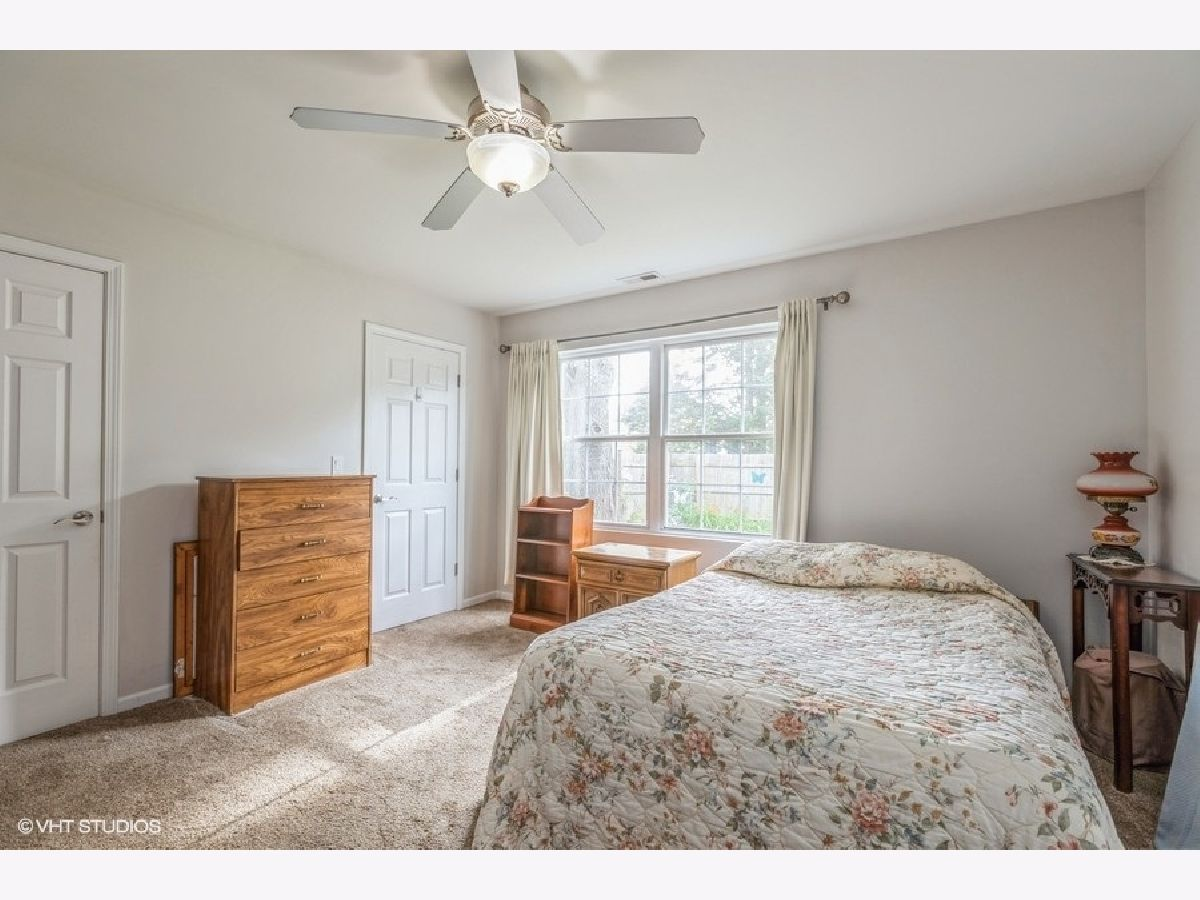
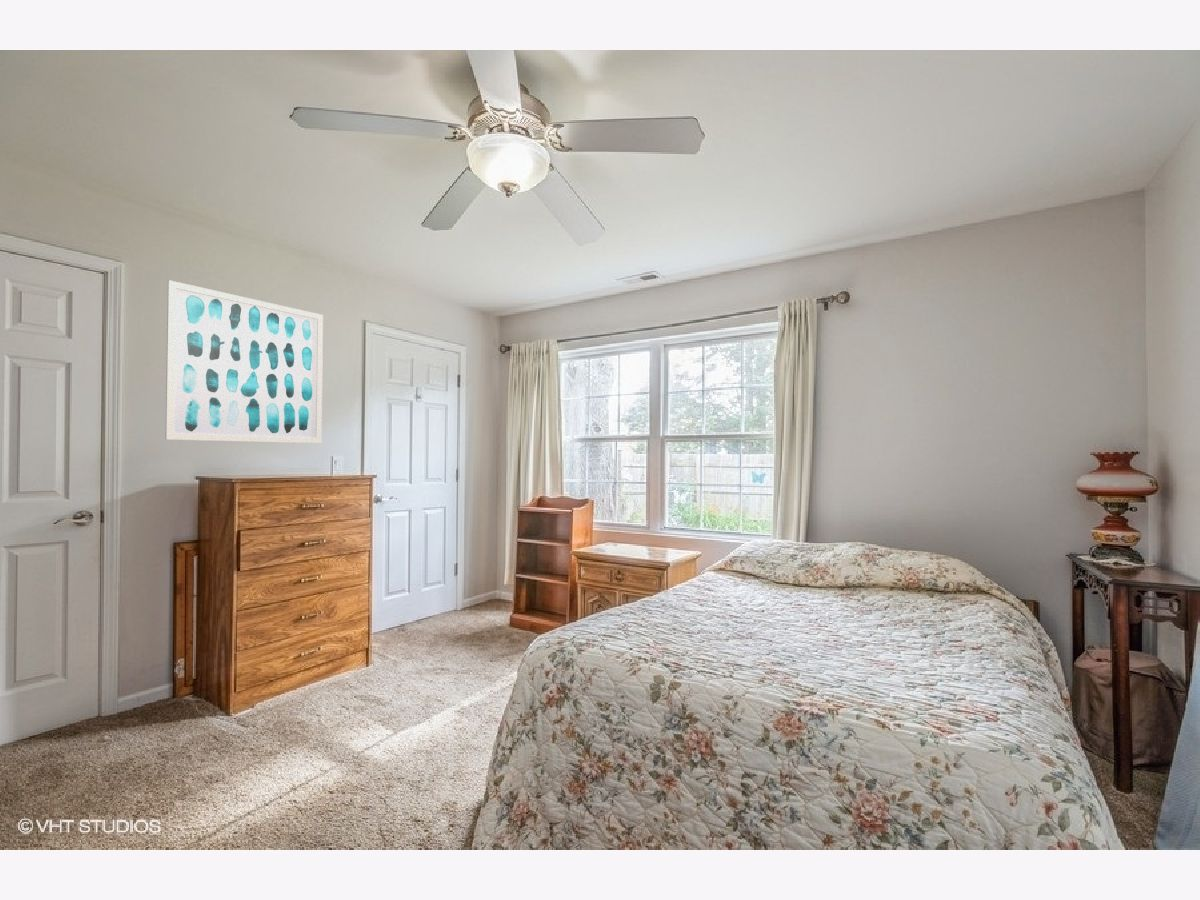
+ wall art (252, 370)
